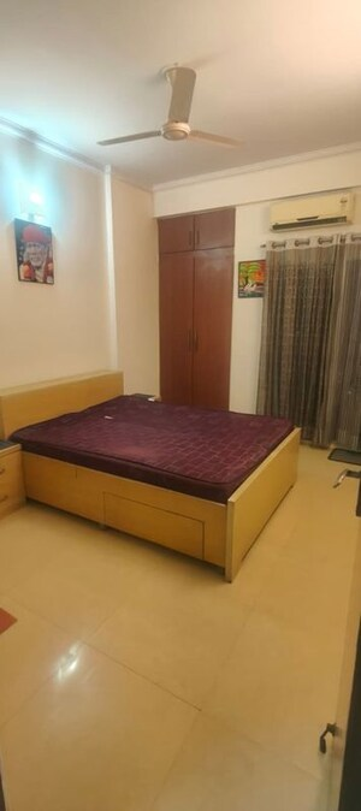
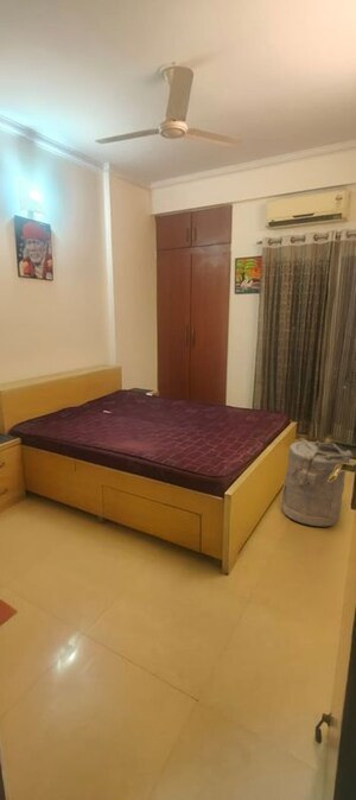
+ laundry hamper (312, 478)
